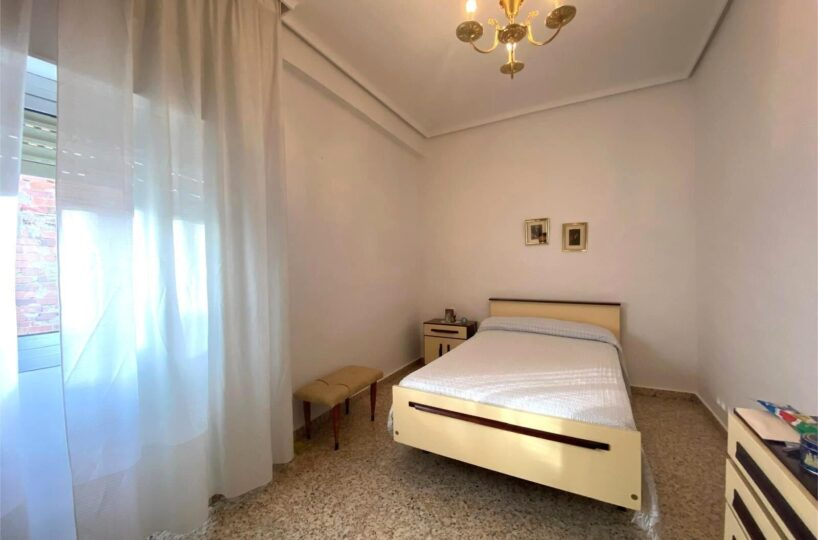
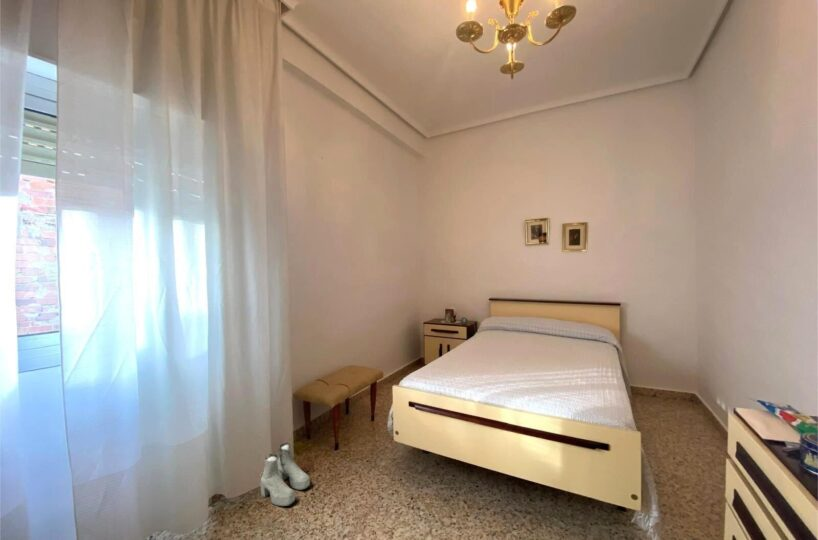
+ boots (284, 471)
